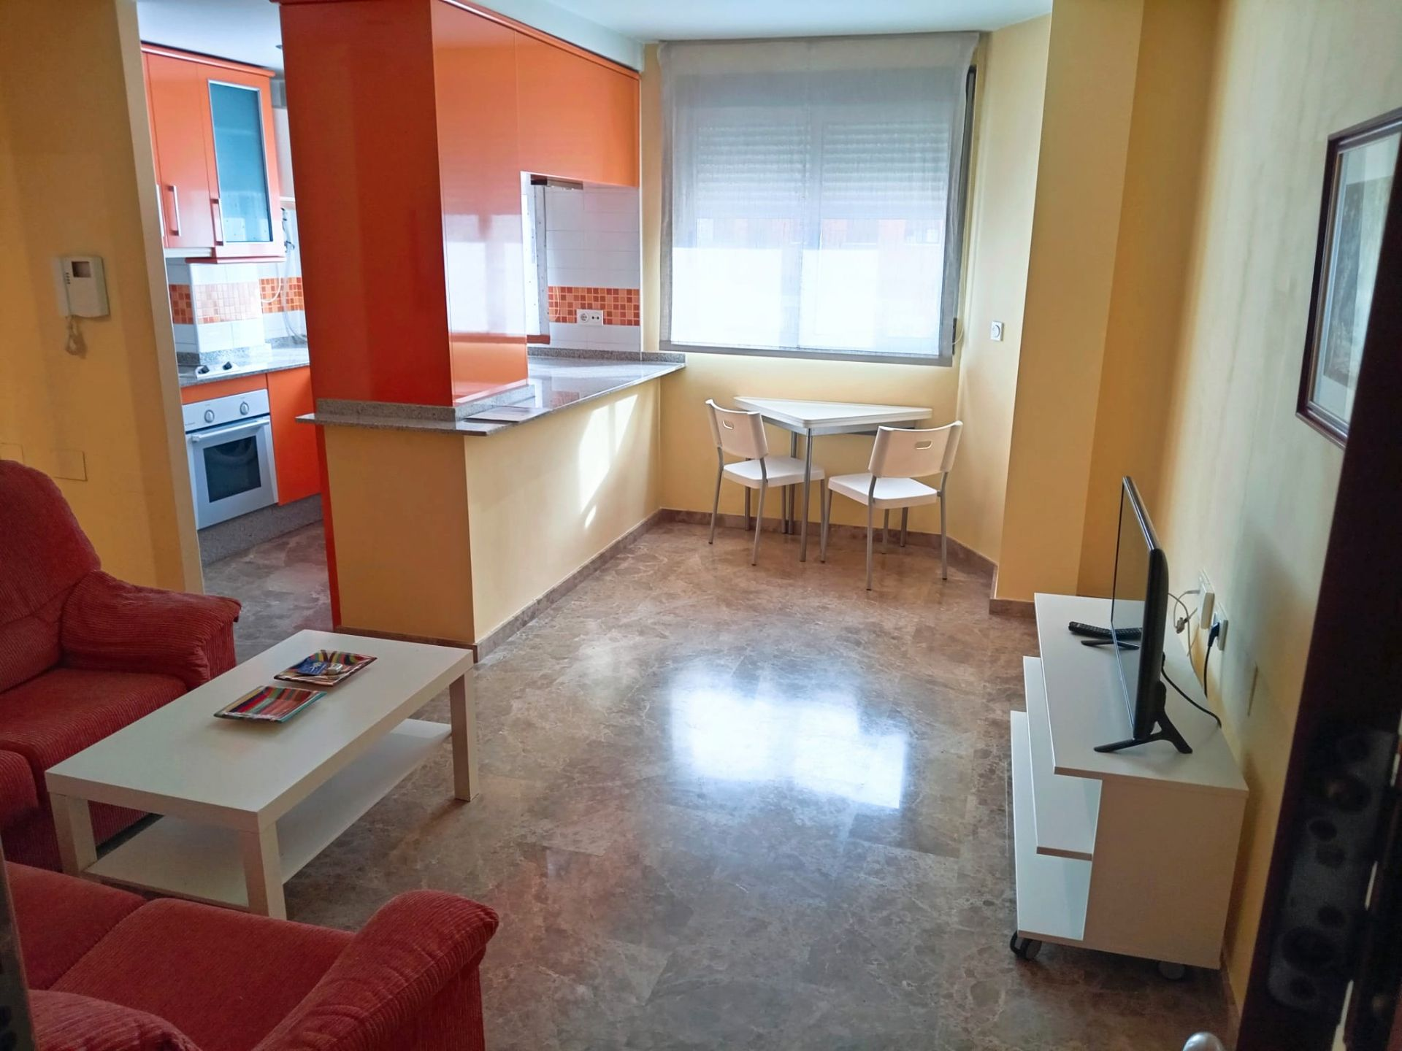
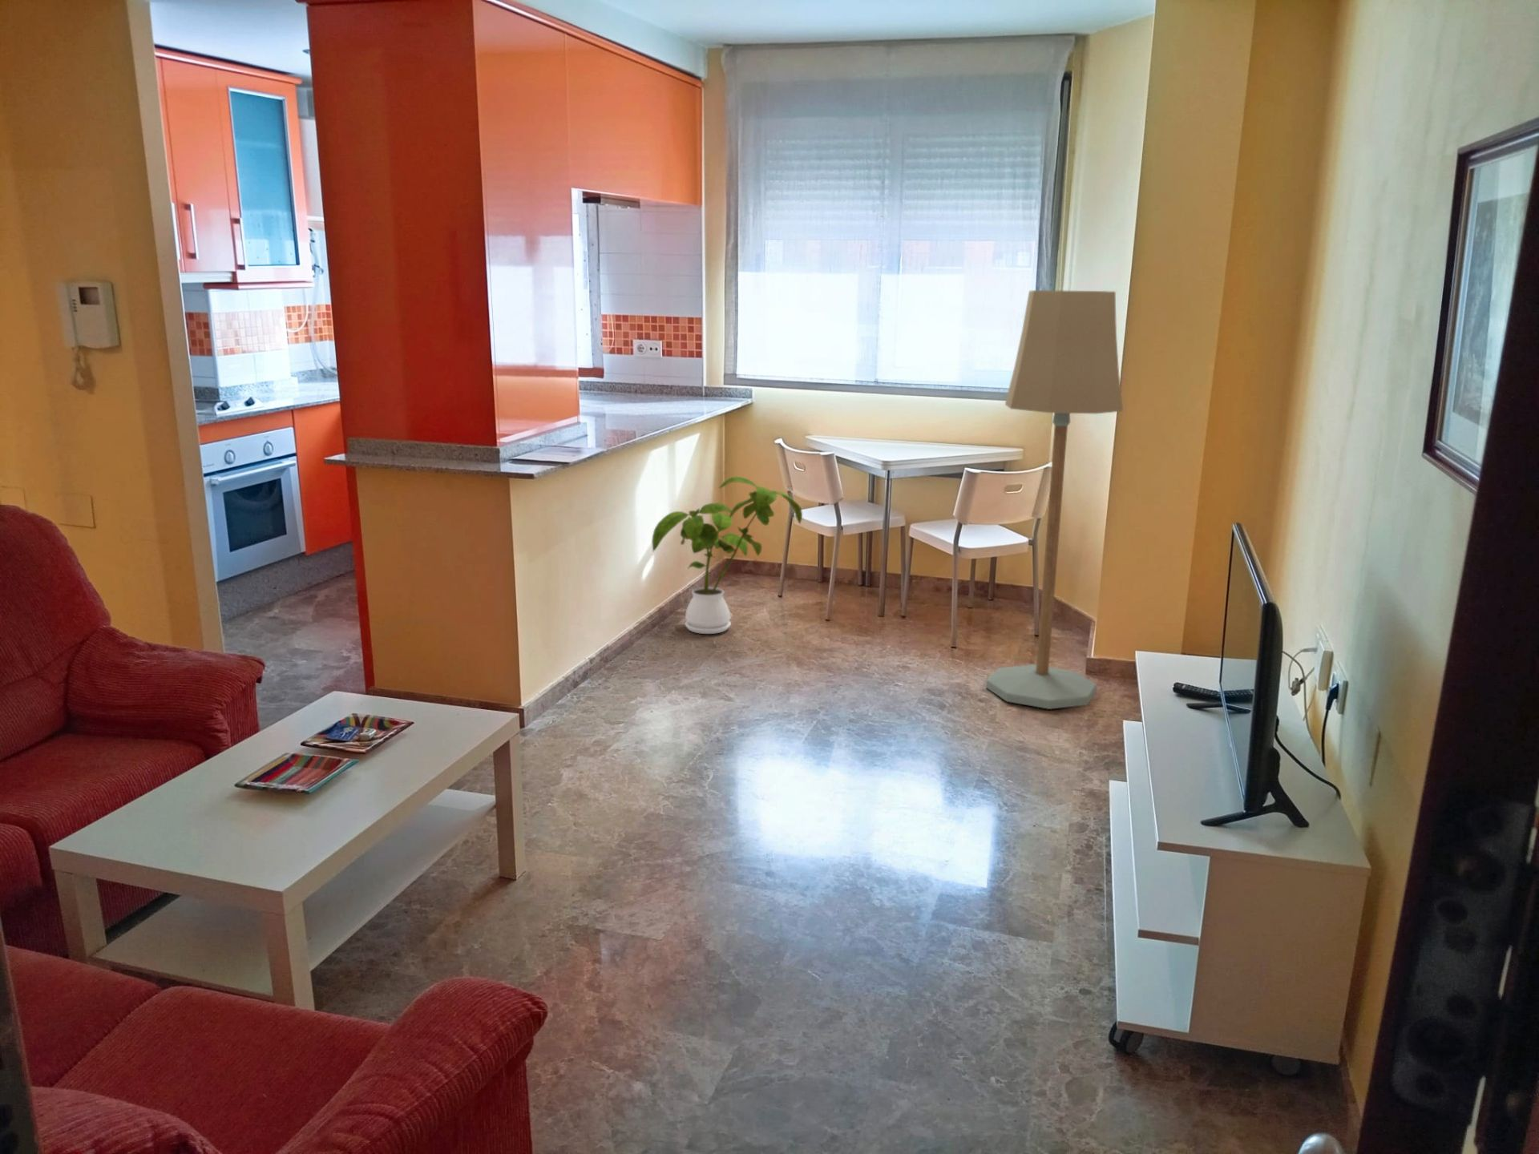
+ house plant (733, 553)
+ floor lamp (1054, 498)
